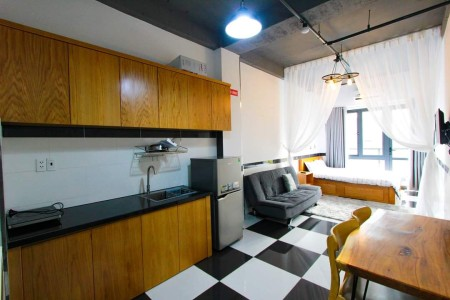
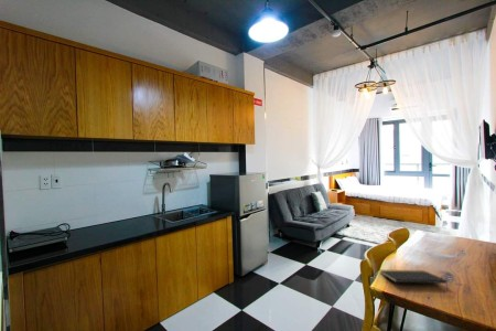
+ notepad (410, 276)
